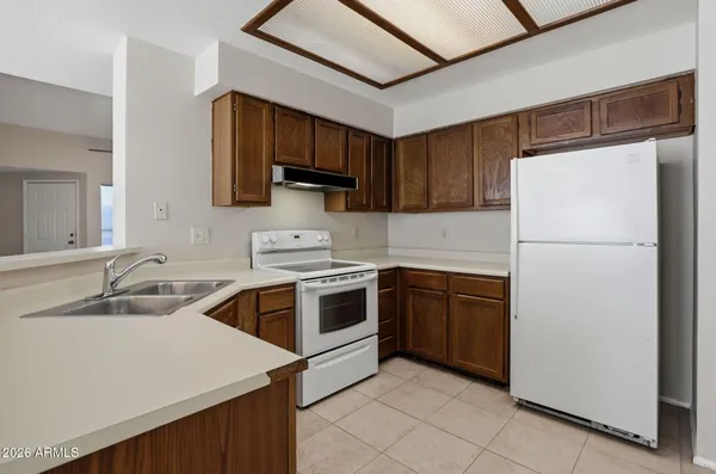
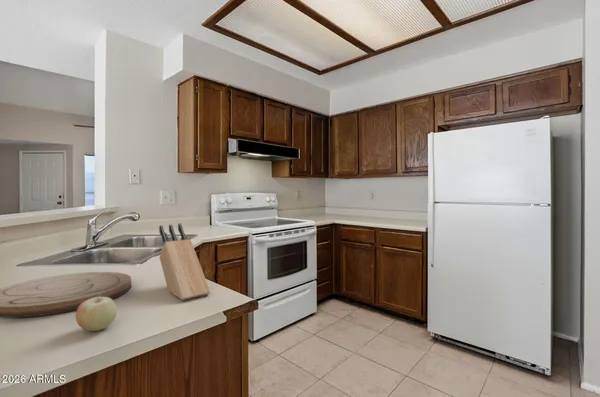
+ cutting board (65, 290)
+ knife block (181, 257)
+ fruit (96, 311)
